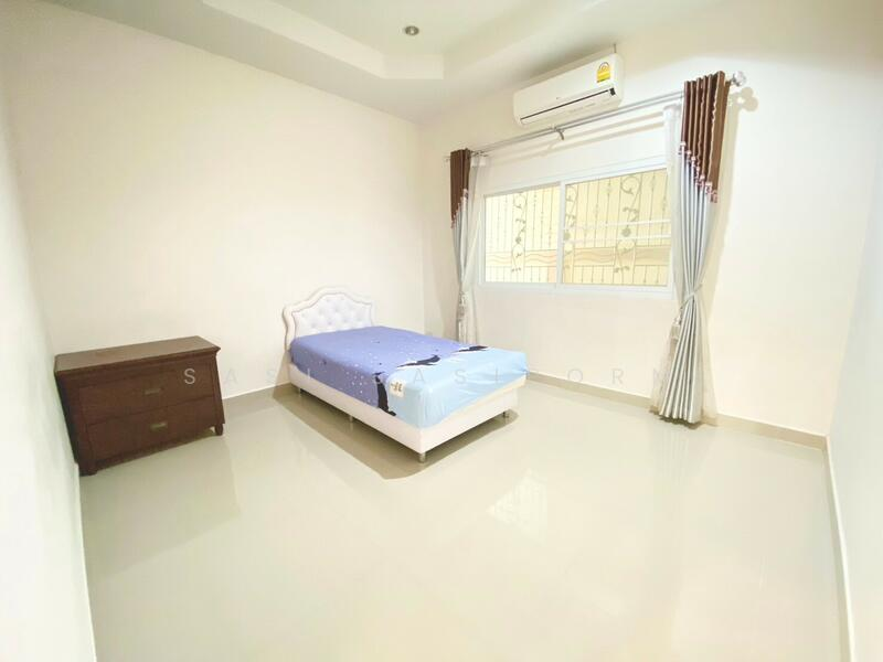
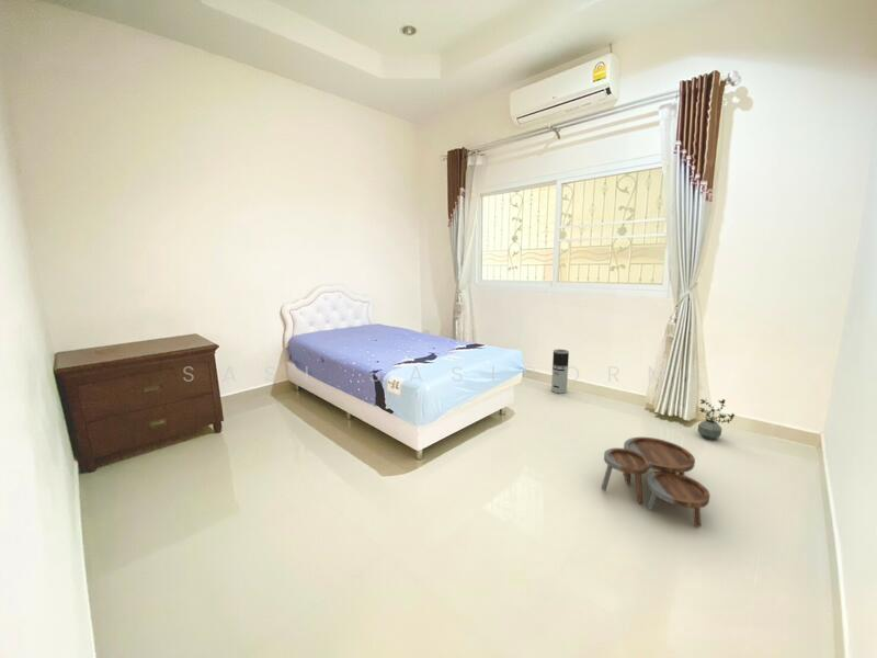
+ potted plant (714, 418)
+ nesting tables (650, 474)
+ air purifier (559, 371)
